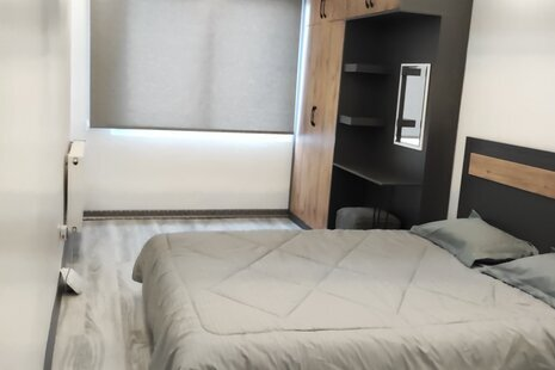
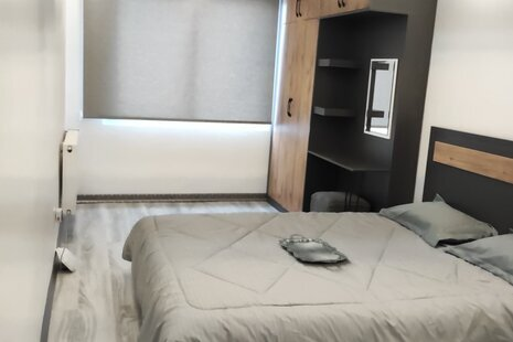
+ serving tray (311, 248)
